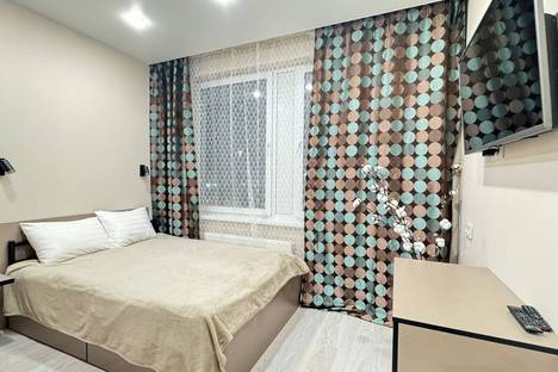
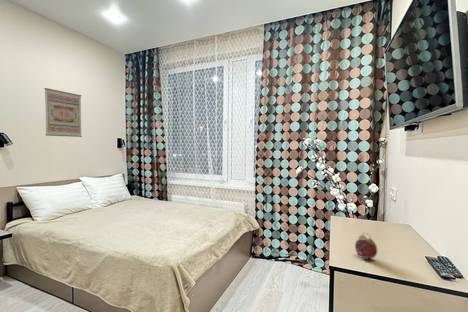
+ alarm clock (364, 245)
+ wall art (64, 114)
